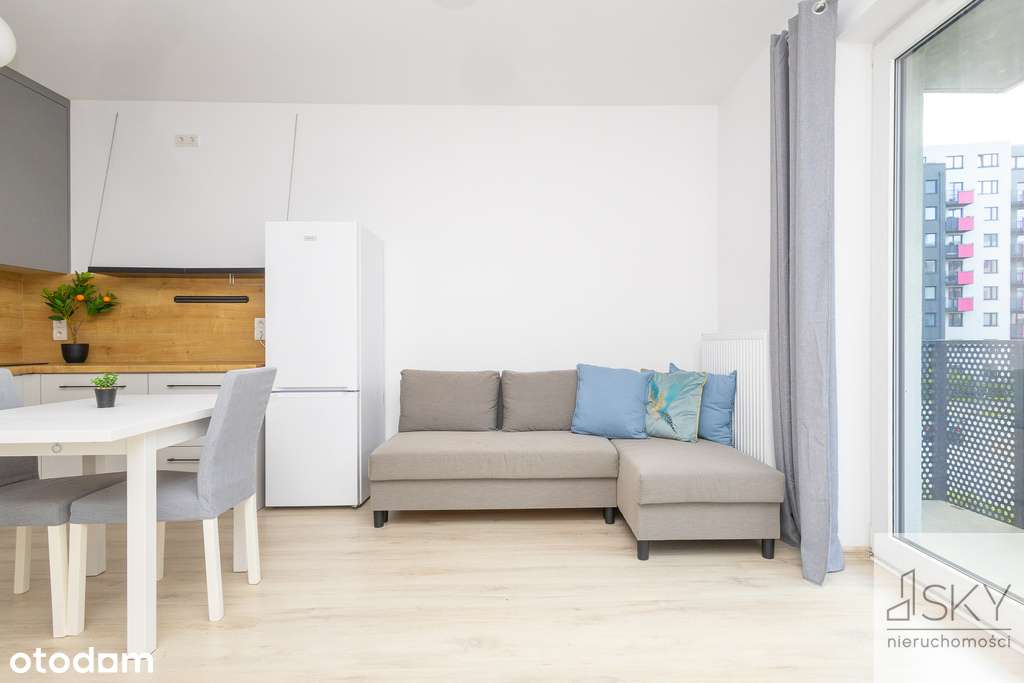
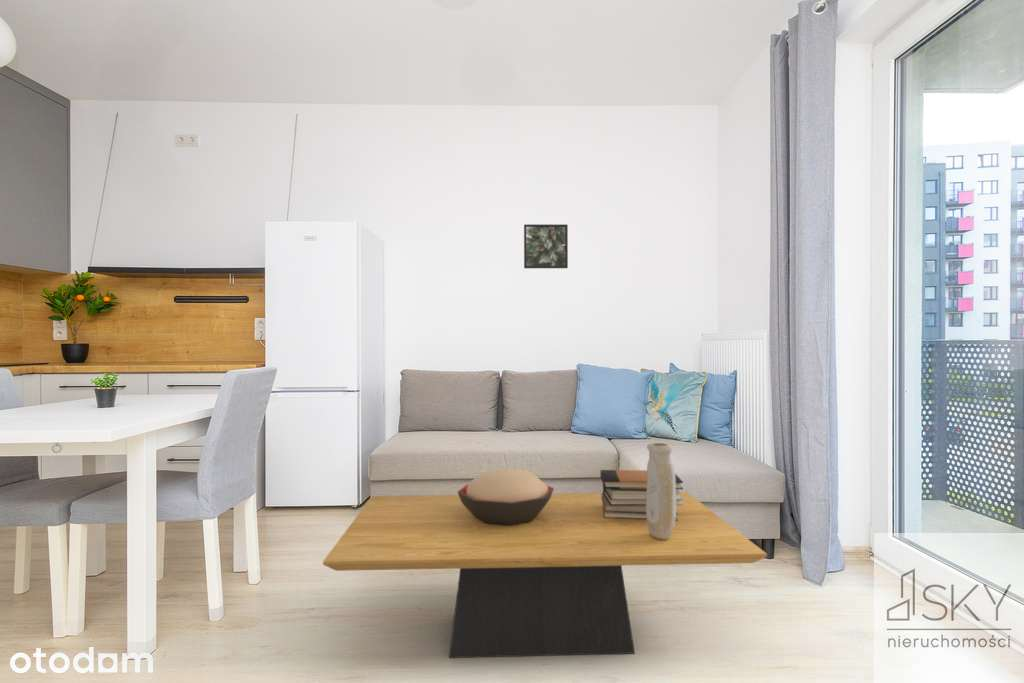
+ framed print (545, 246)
+ coffee table (538, 576)
+ decorative bowl (506, 492)
+ book stack (640, 493)
+ vase (660, 489)
